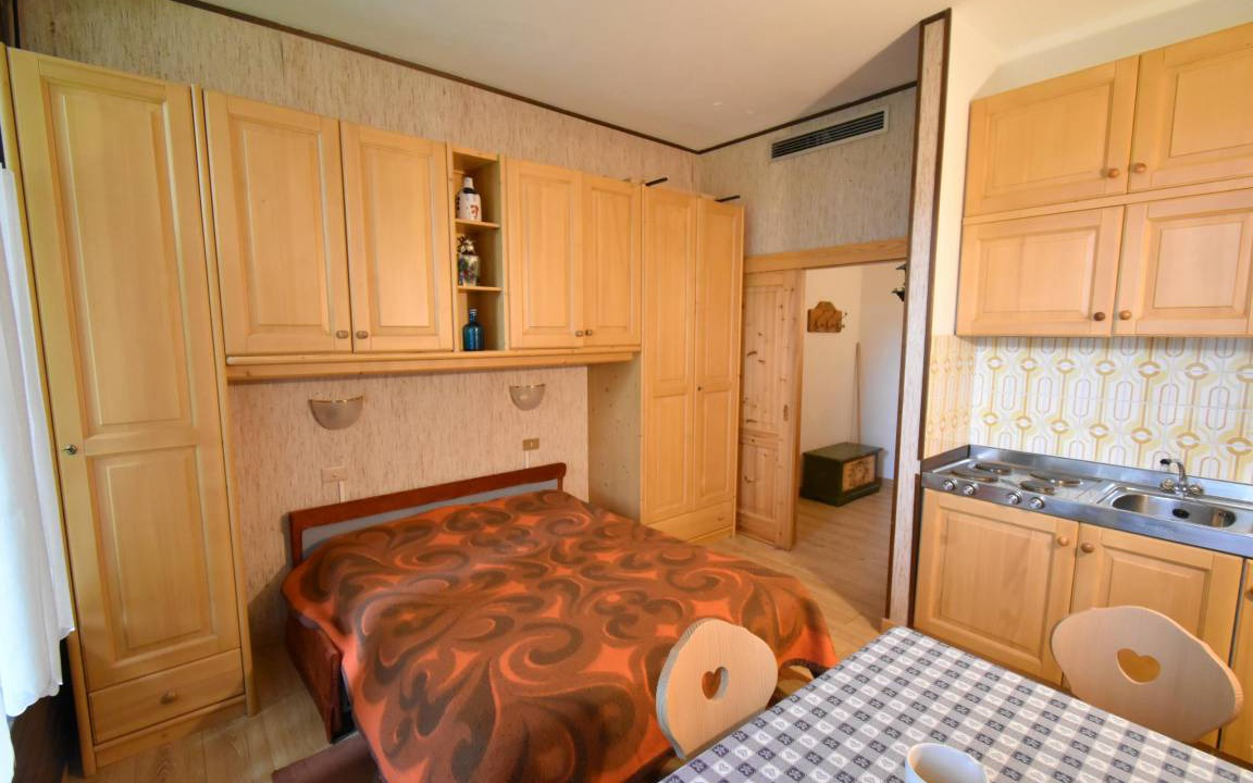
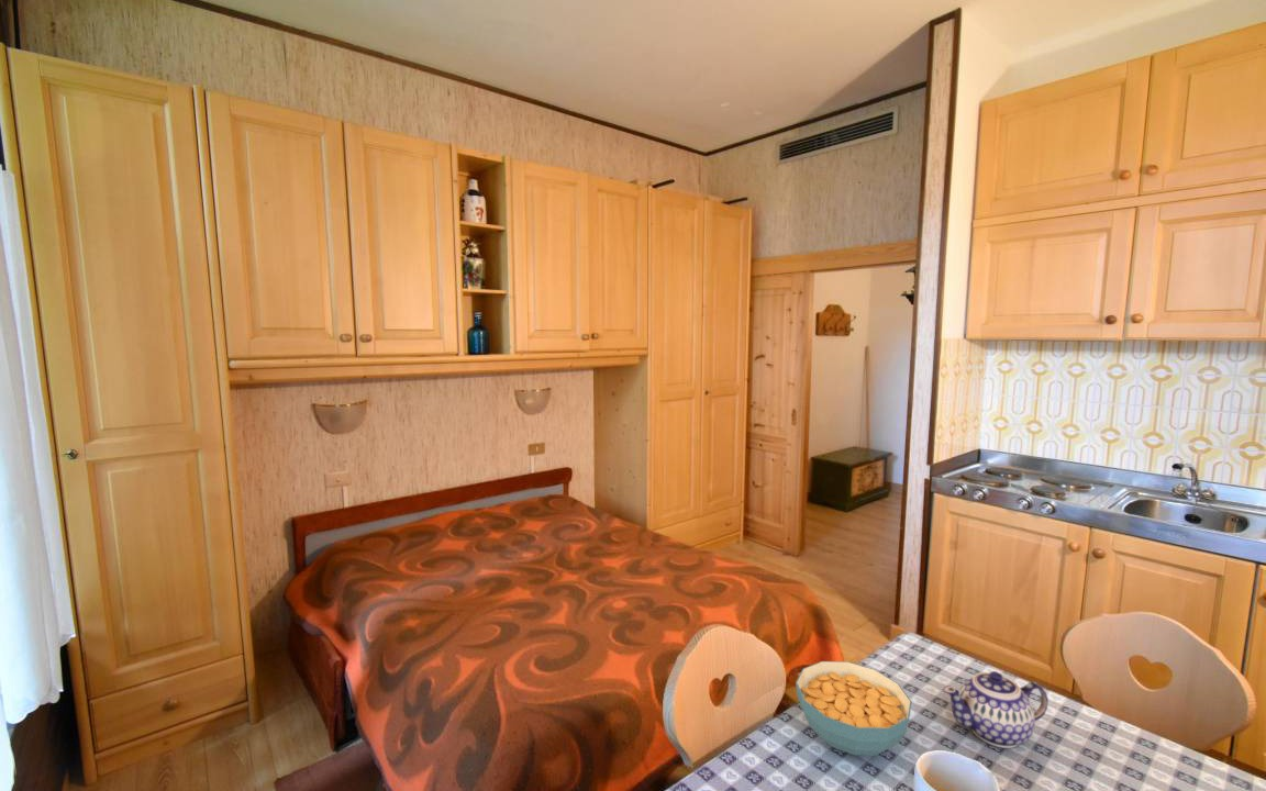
+ teapot (995, 703)
+ cereal bowl (851, 716)
